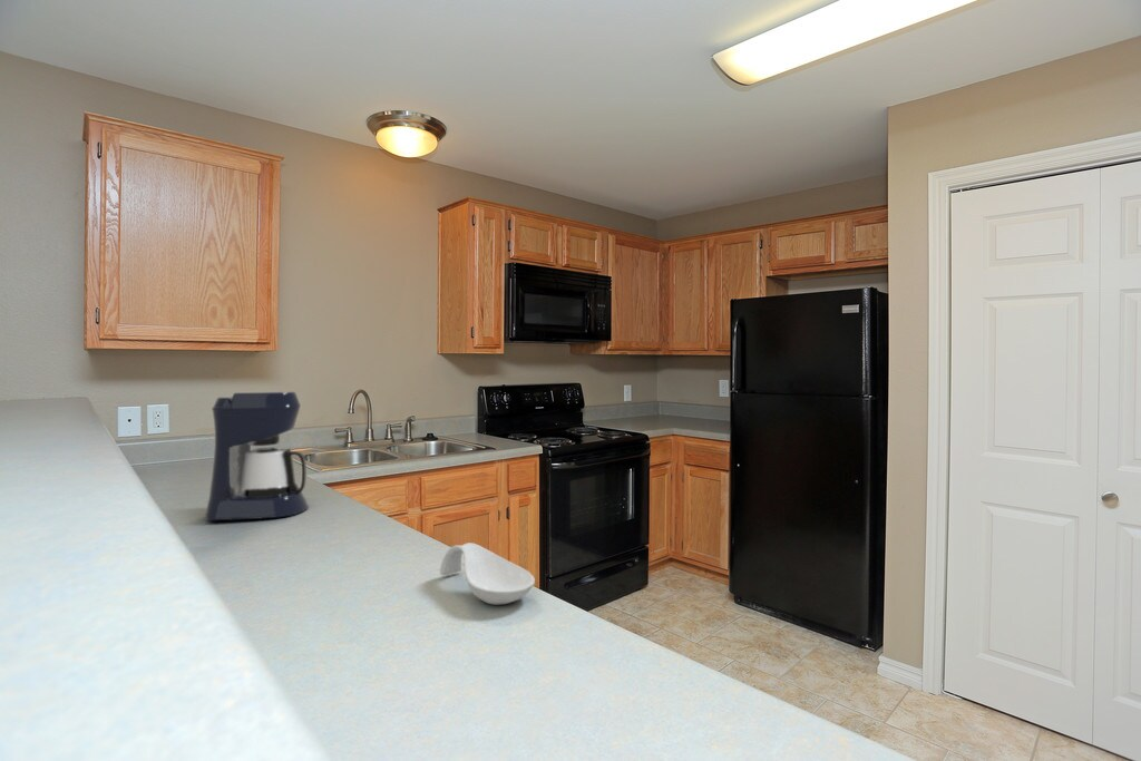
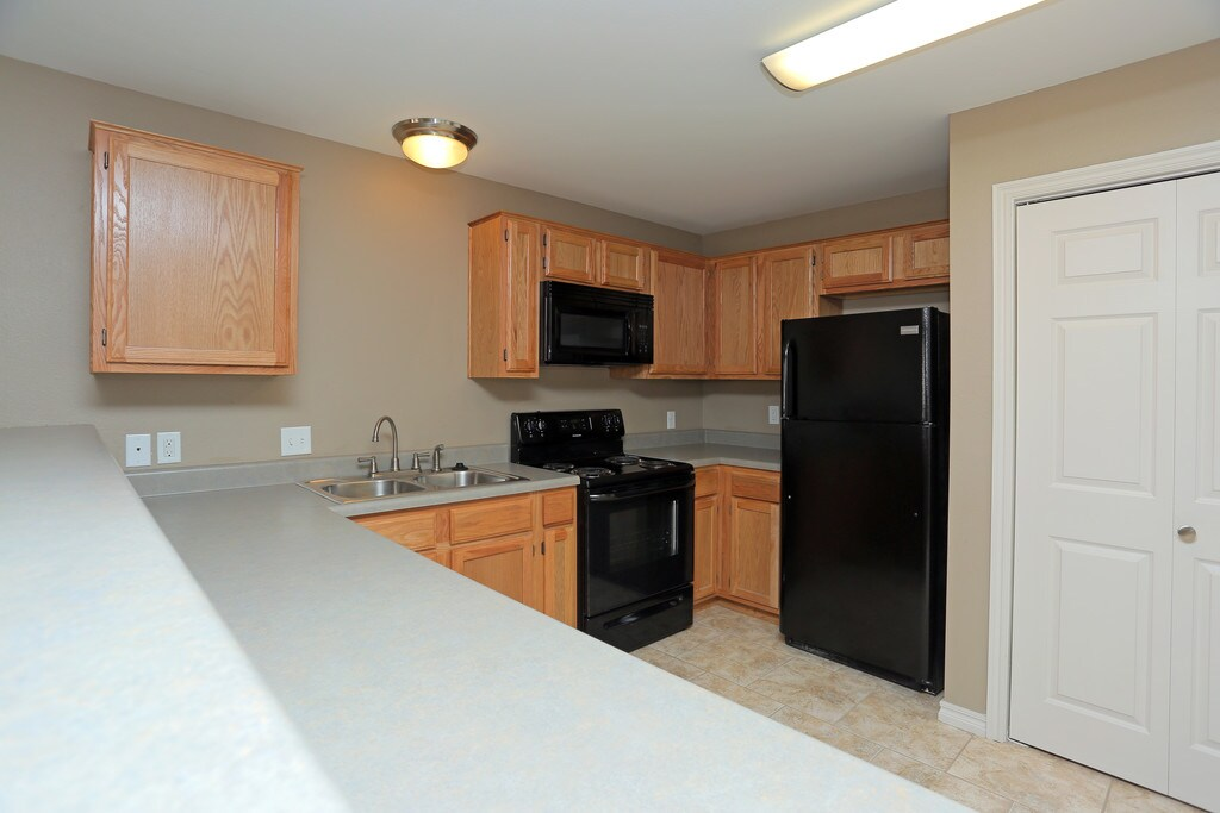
- spoon rest (481, 570)
- coffee maker (257, 451)
